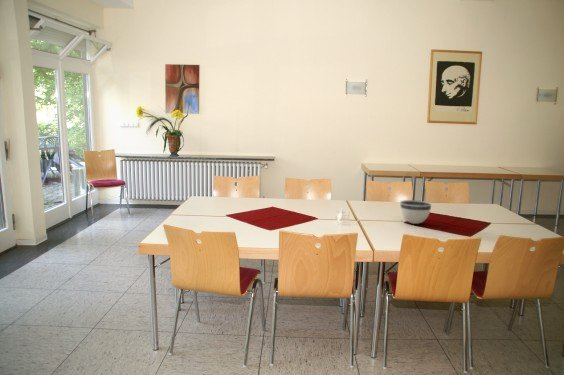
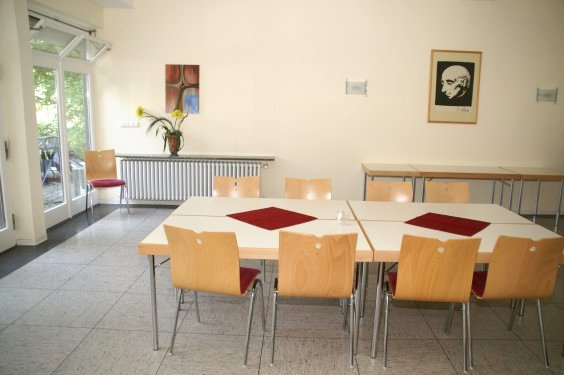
- bowl (415, 213)
